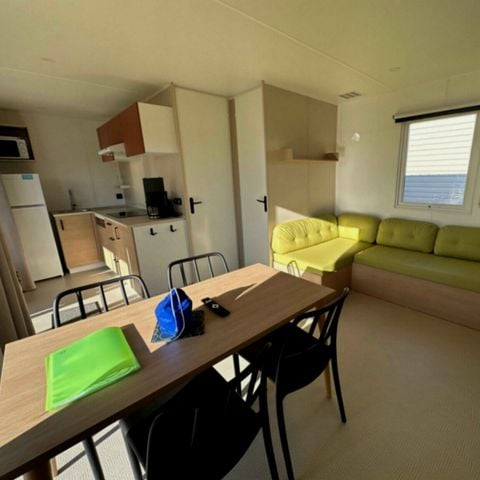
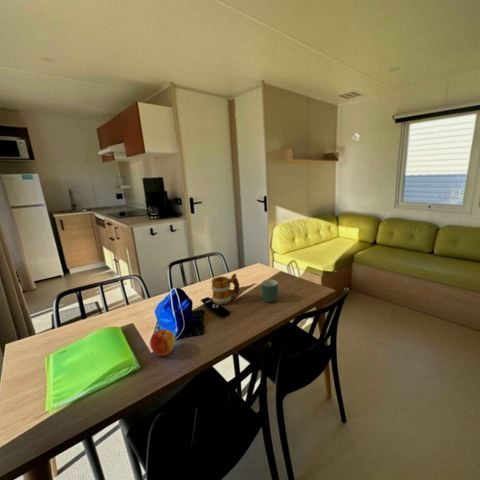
+ mug (225, 287)
+ apple (162, 341)
+ mug (268, 290)
